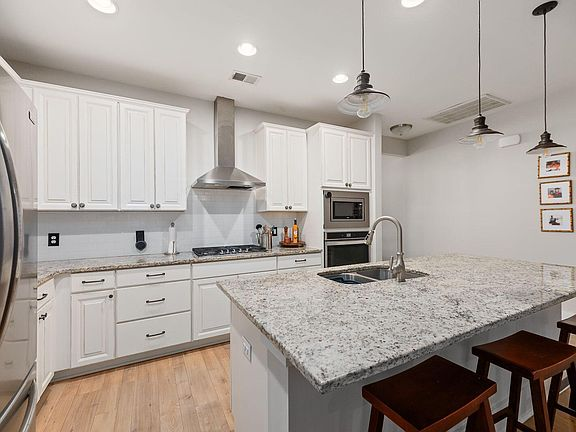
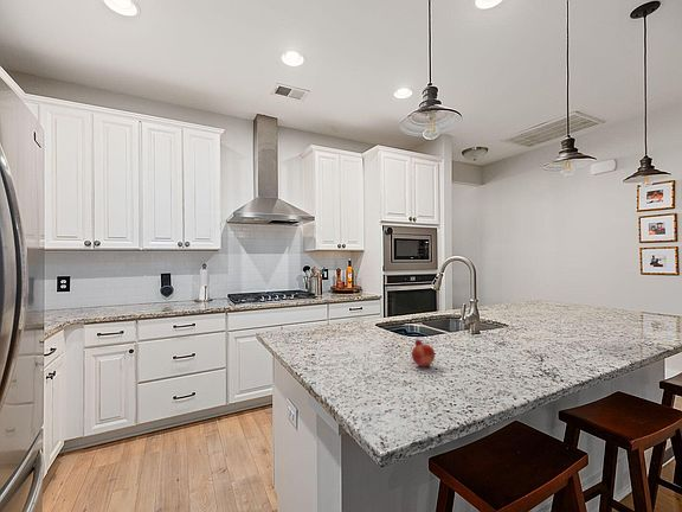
+ fruit (423, 353)
